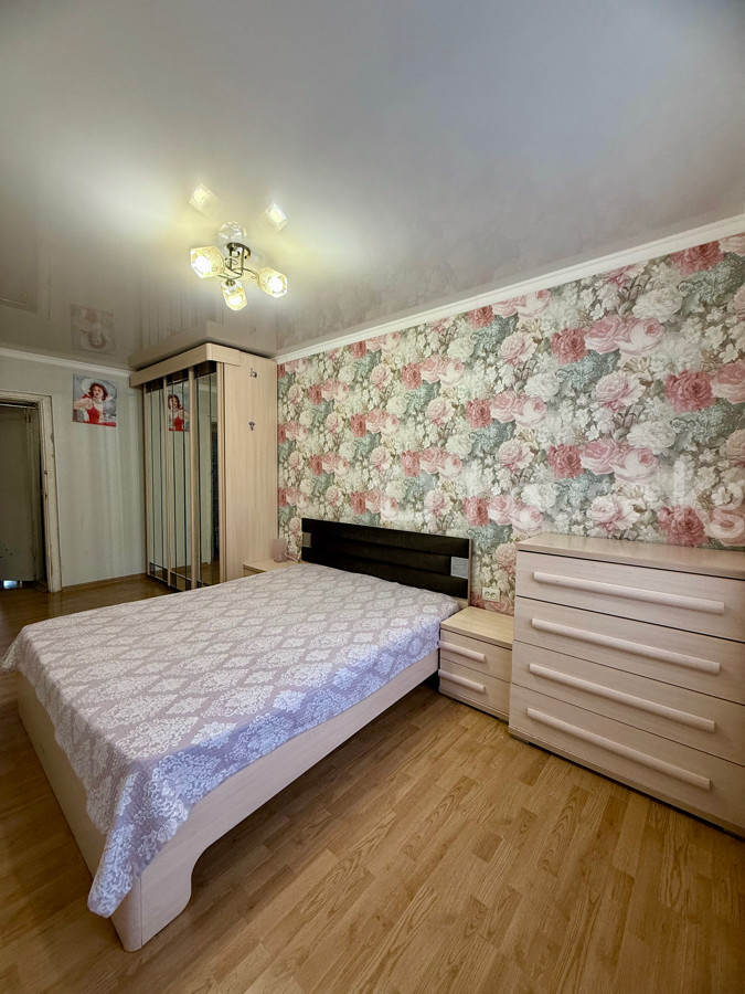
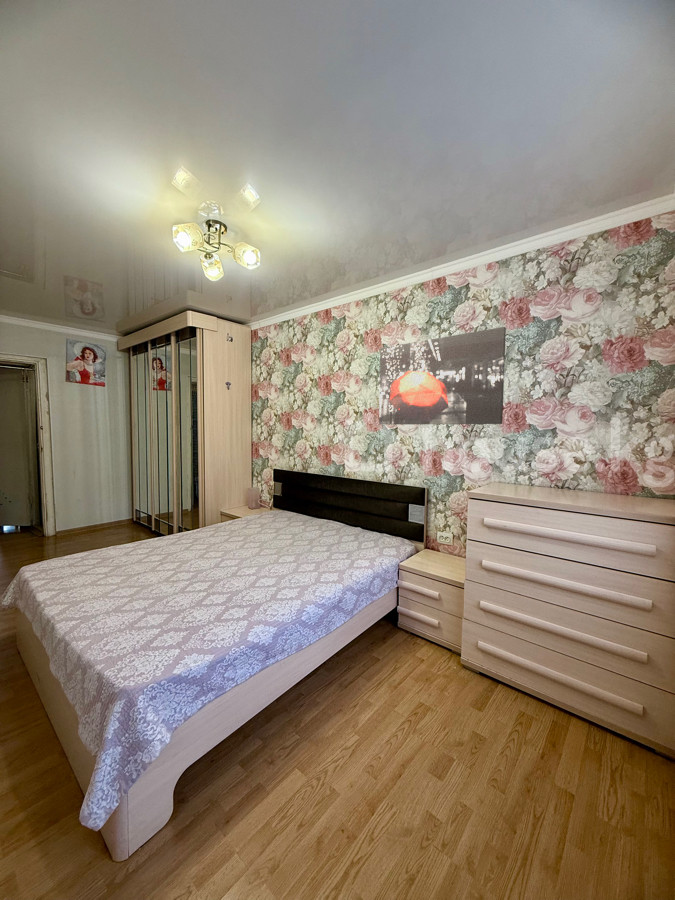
+ wall art (434, 382)
